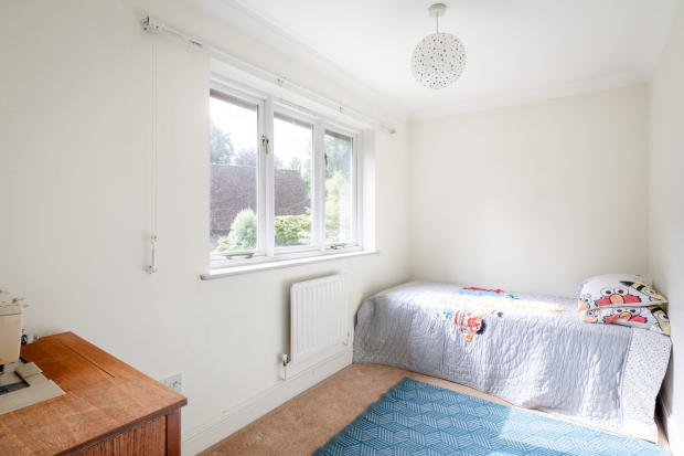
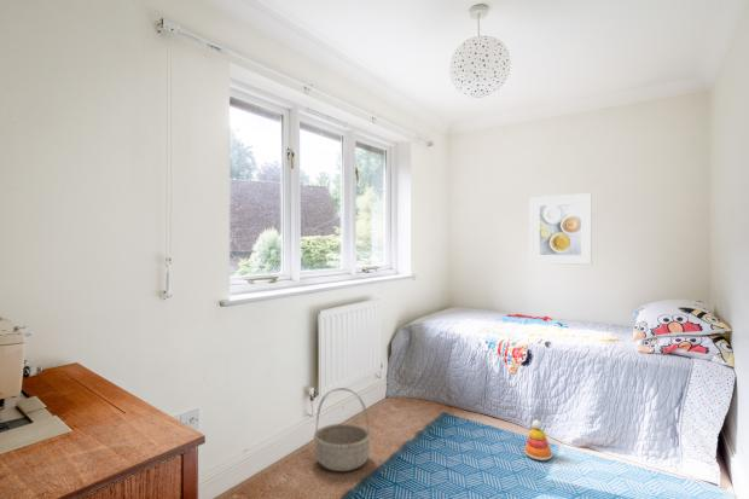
+ stacking toy (538, 437)
+ basket (342, 424)
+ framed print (559, 230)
